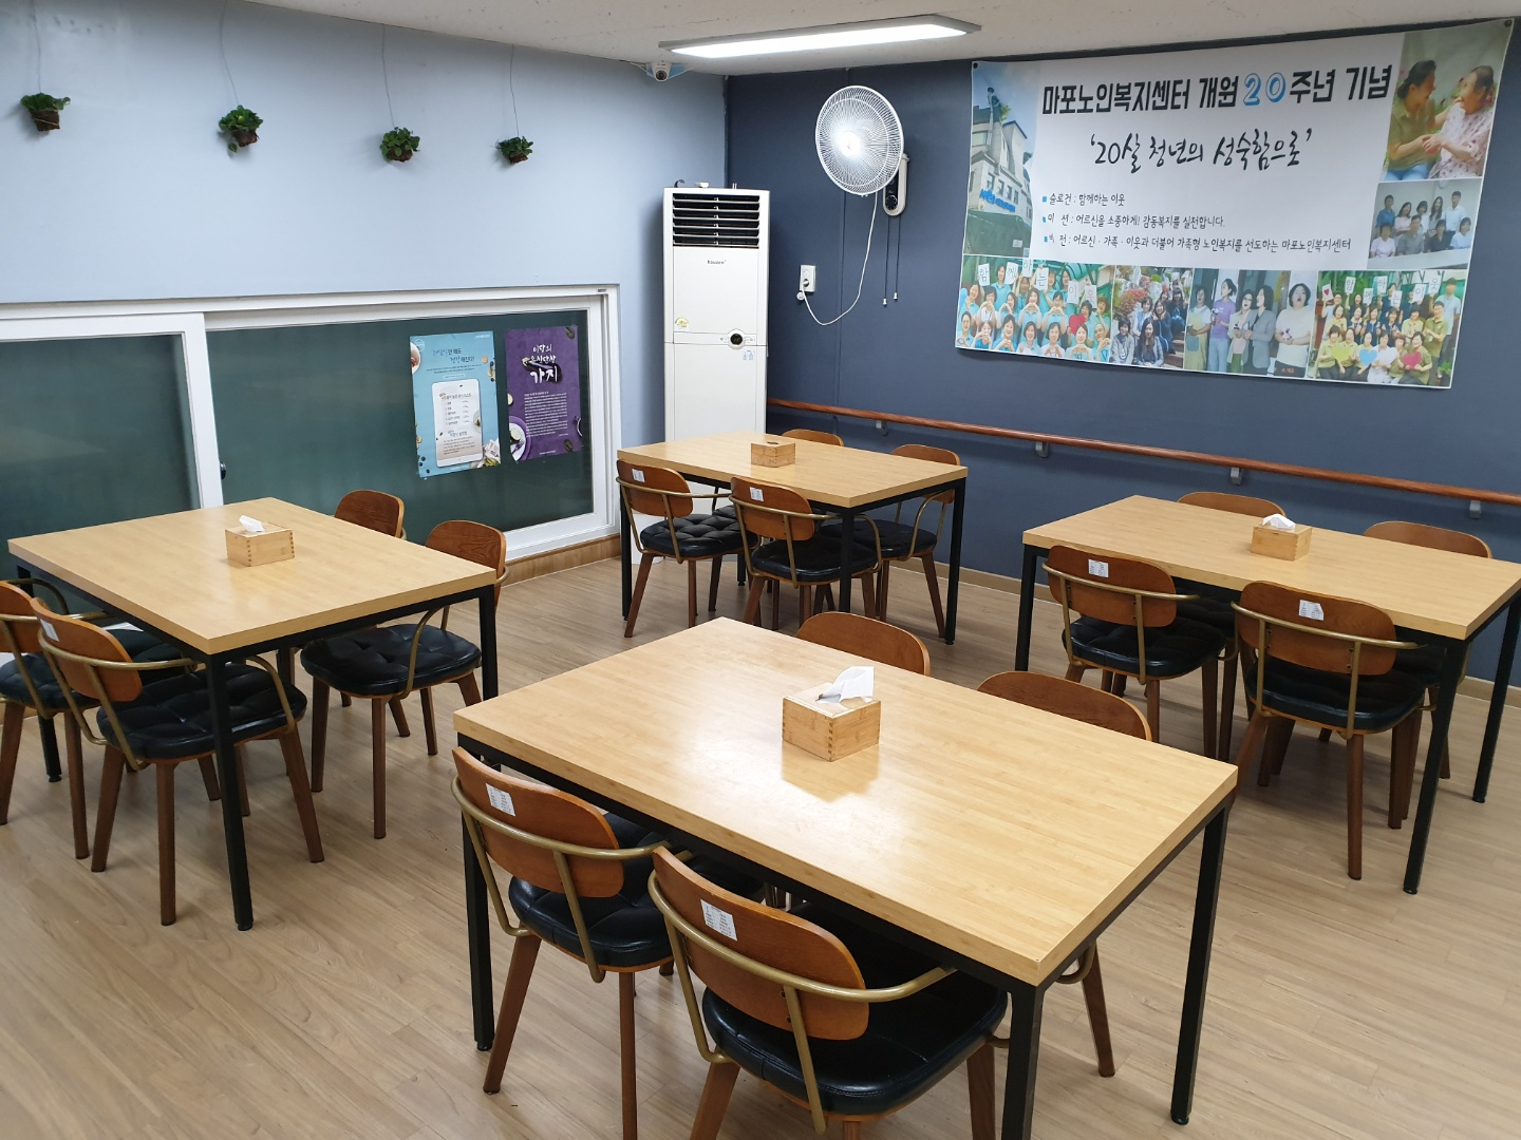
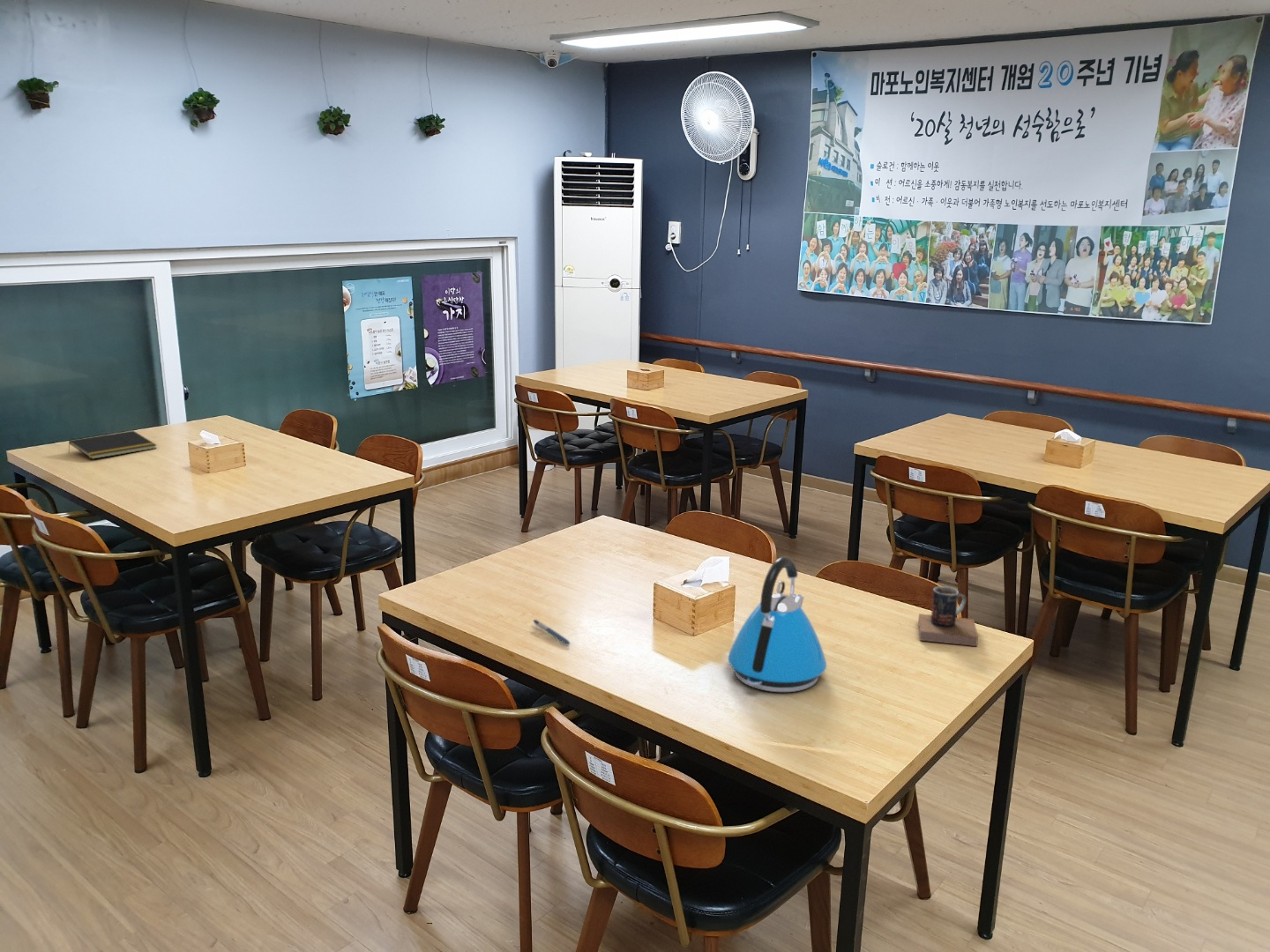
+ notepad (113, 444)
+ pen (550, 631)
+ kettle (778, 617)
+ mug (948, 613)
